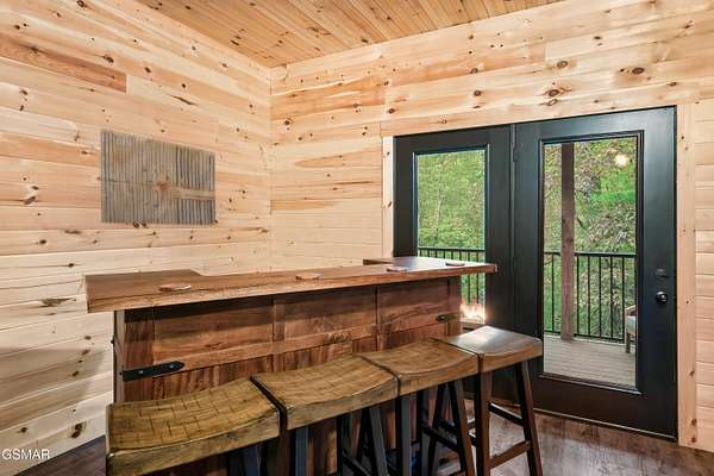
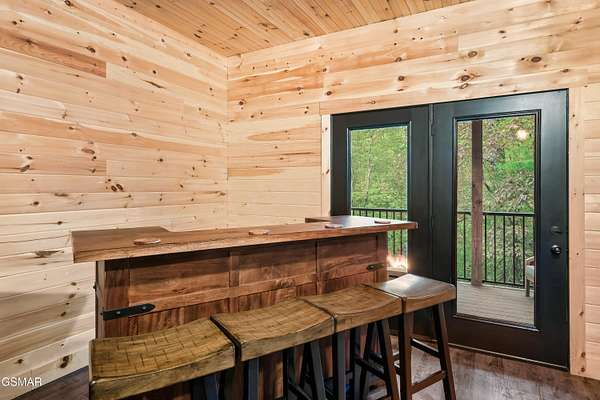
- wall art (164, 182)
